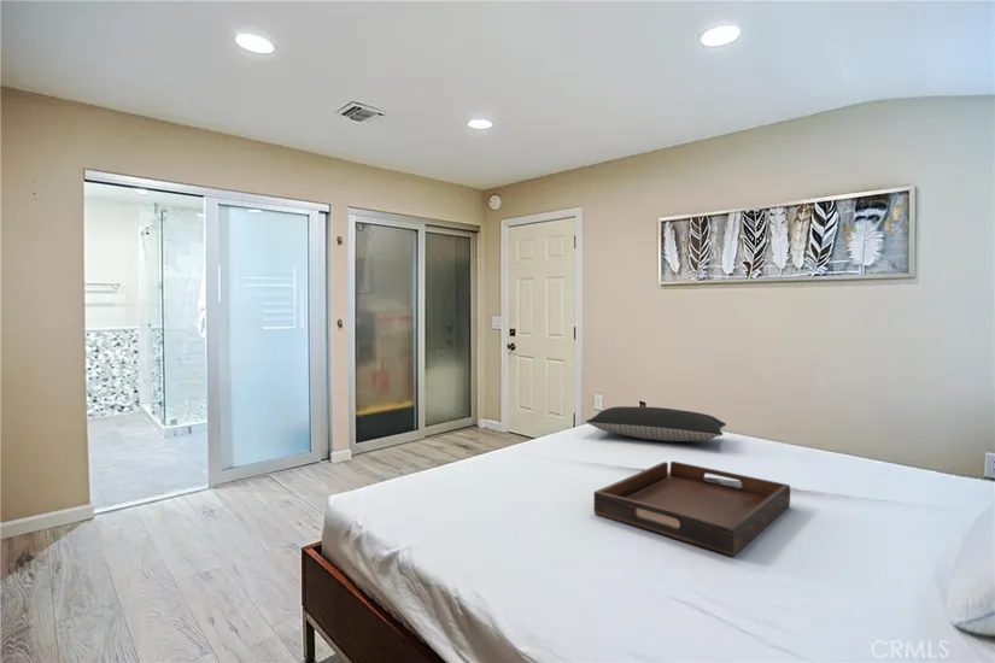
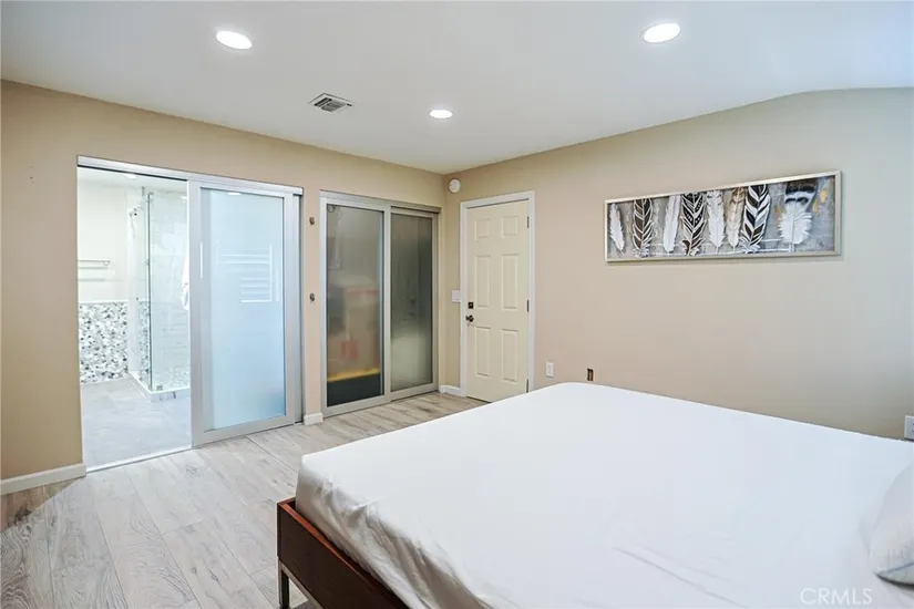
- pillow (655, 423)
- serving tray (693, 498)
